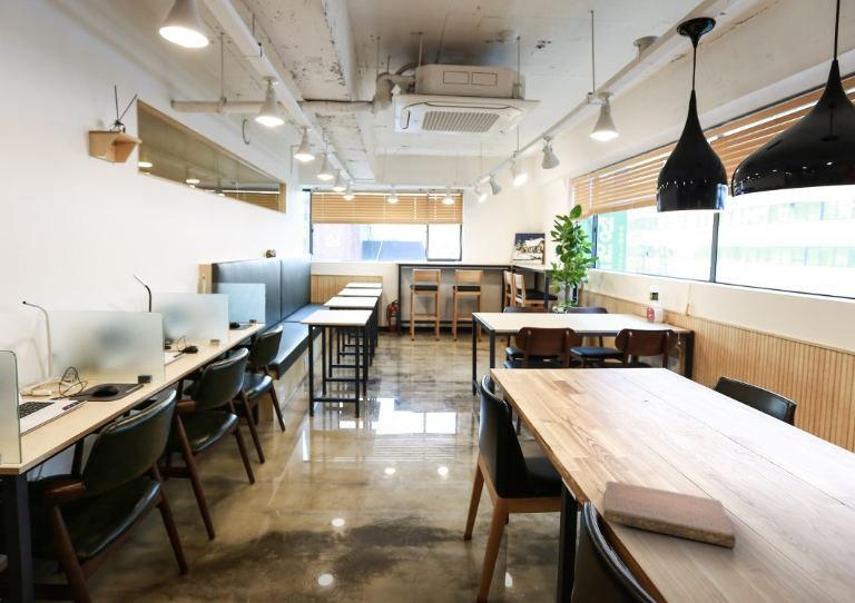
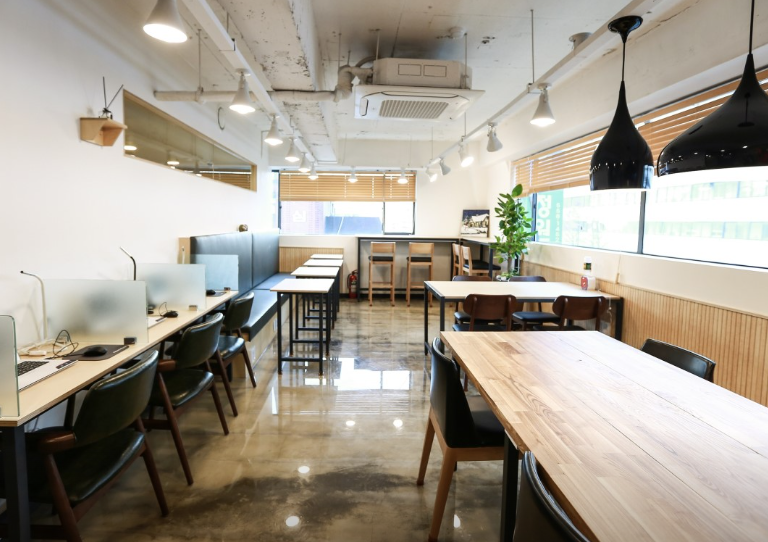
- notebook (662, 510)
